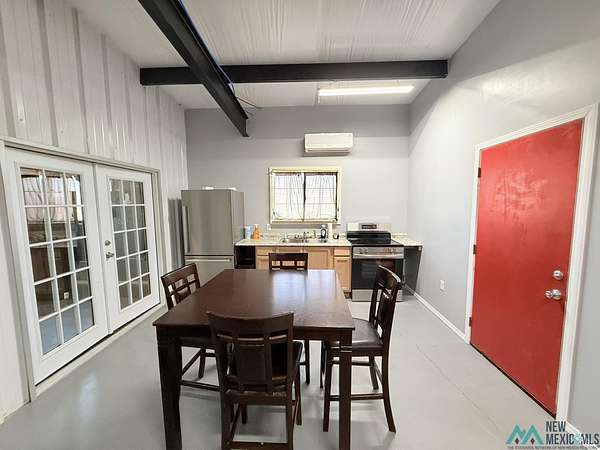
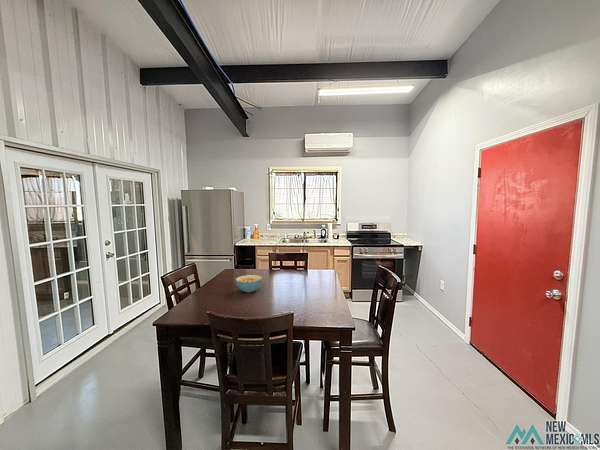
+ cereal bowl (249, 284)
